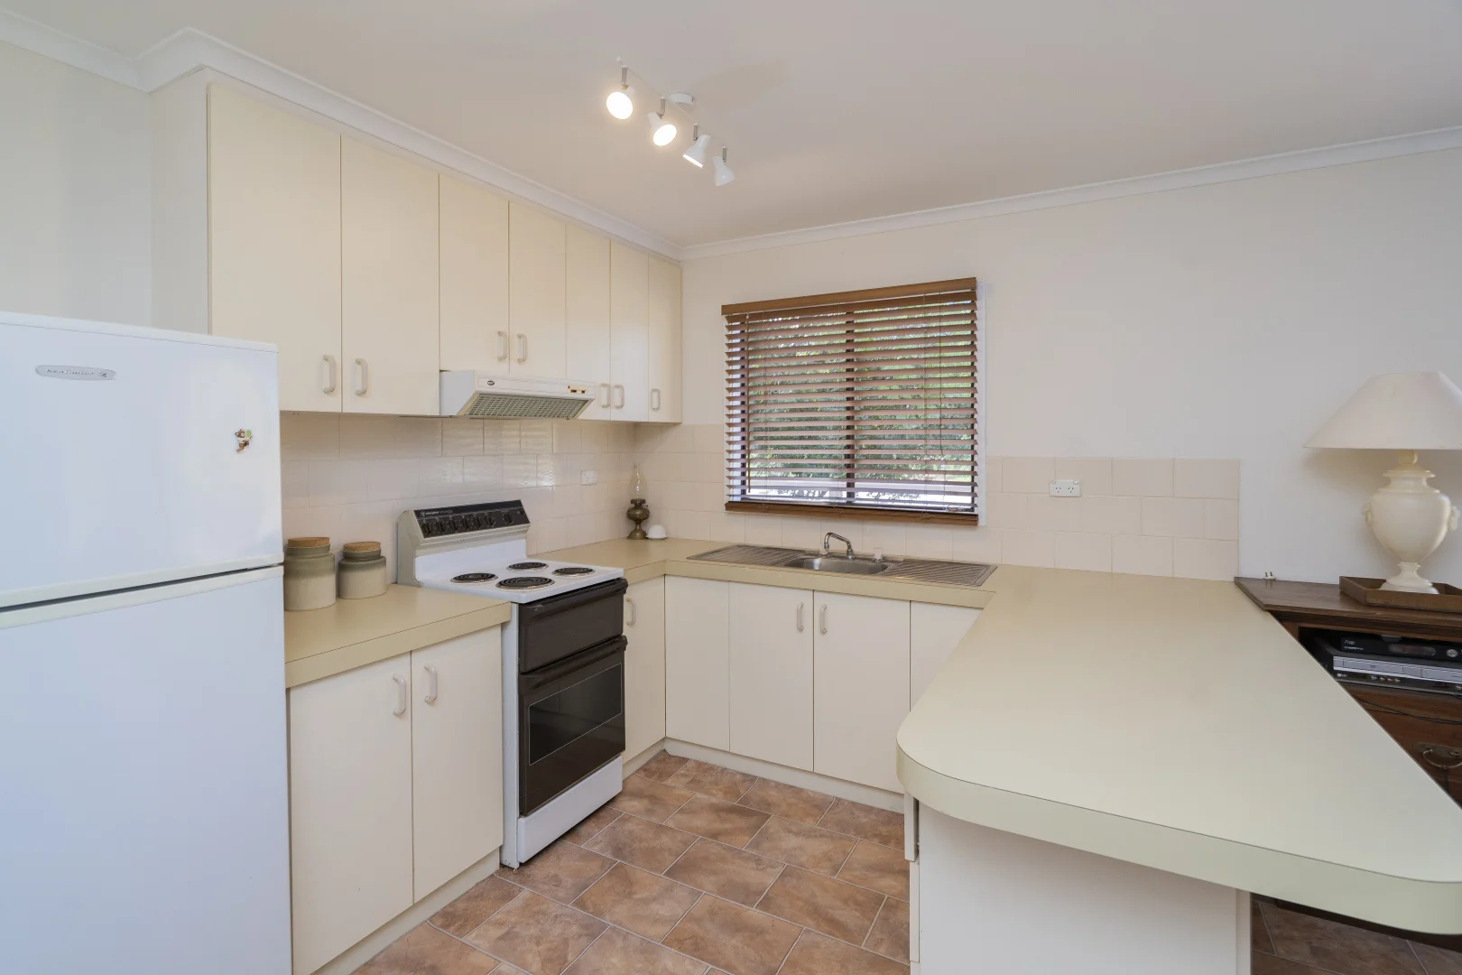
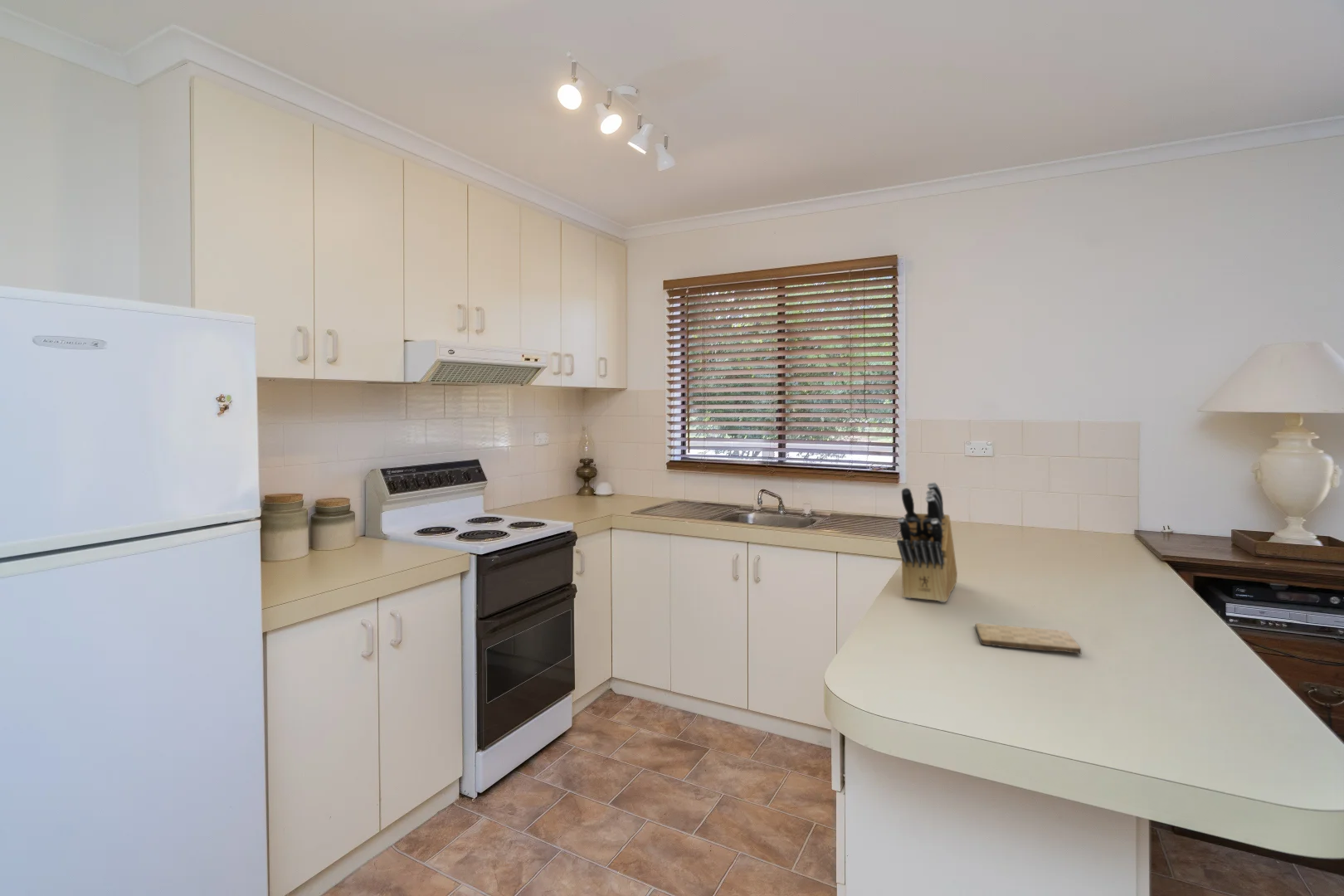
+ knife block (928, 537)
+ cutting board (1025, 637)
